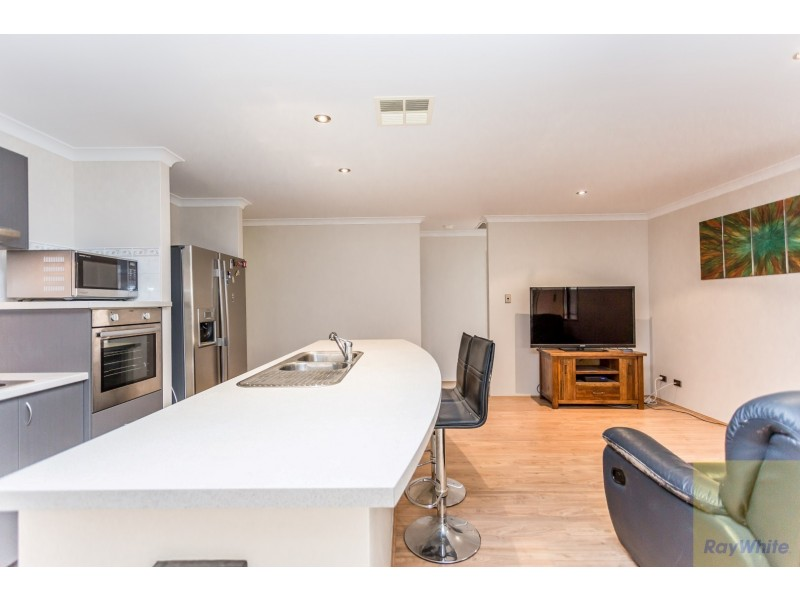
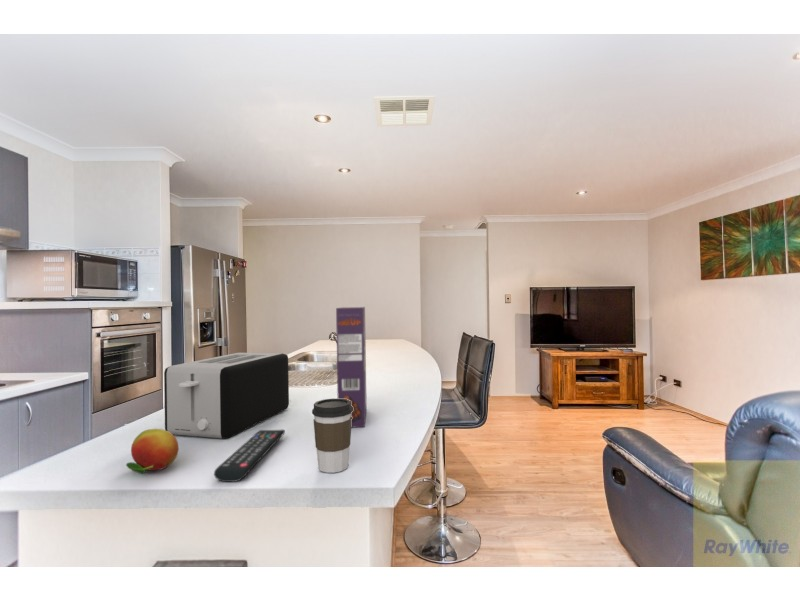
+ fruit (154, 449)
+ toaster (233, 389)
+ cereal box (352, 362)
+ coffee cup (332, 434)
+ remote control (254, 451)
